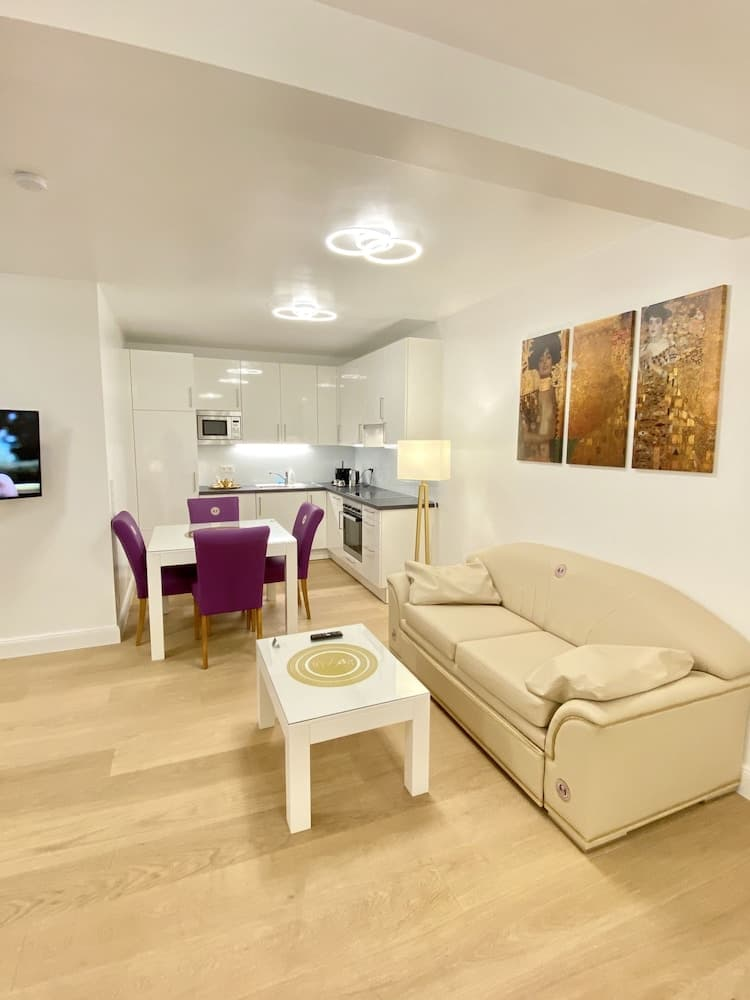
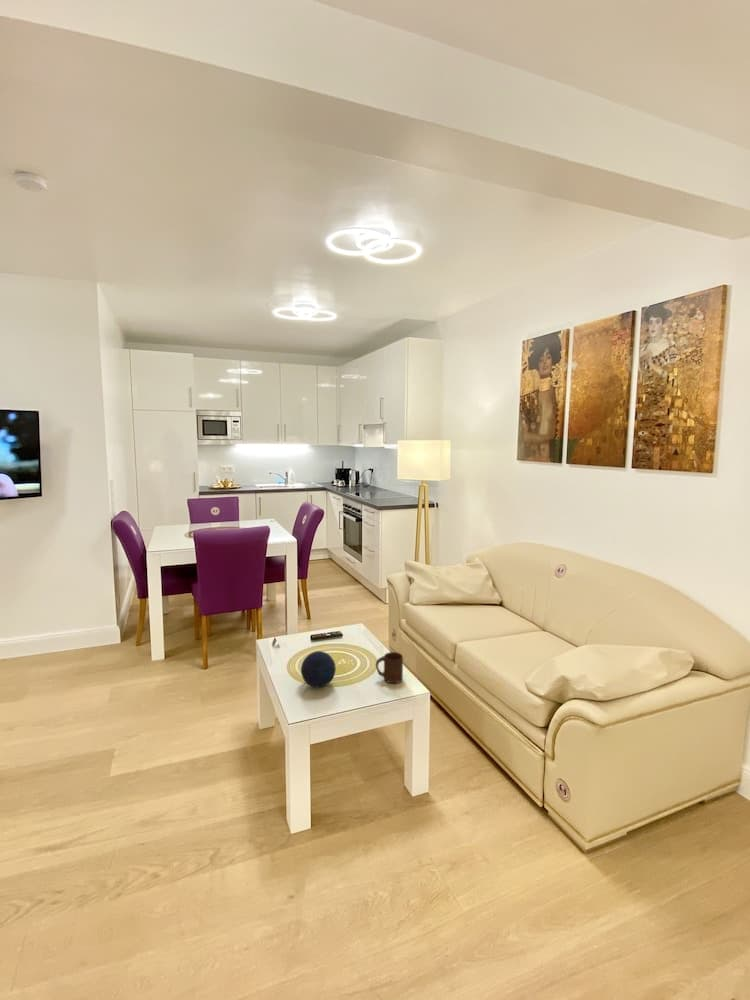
+ decorative orb (318, 669)
+ cup (390, 668)
